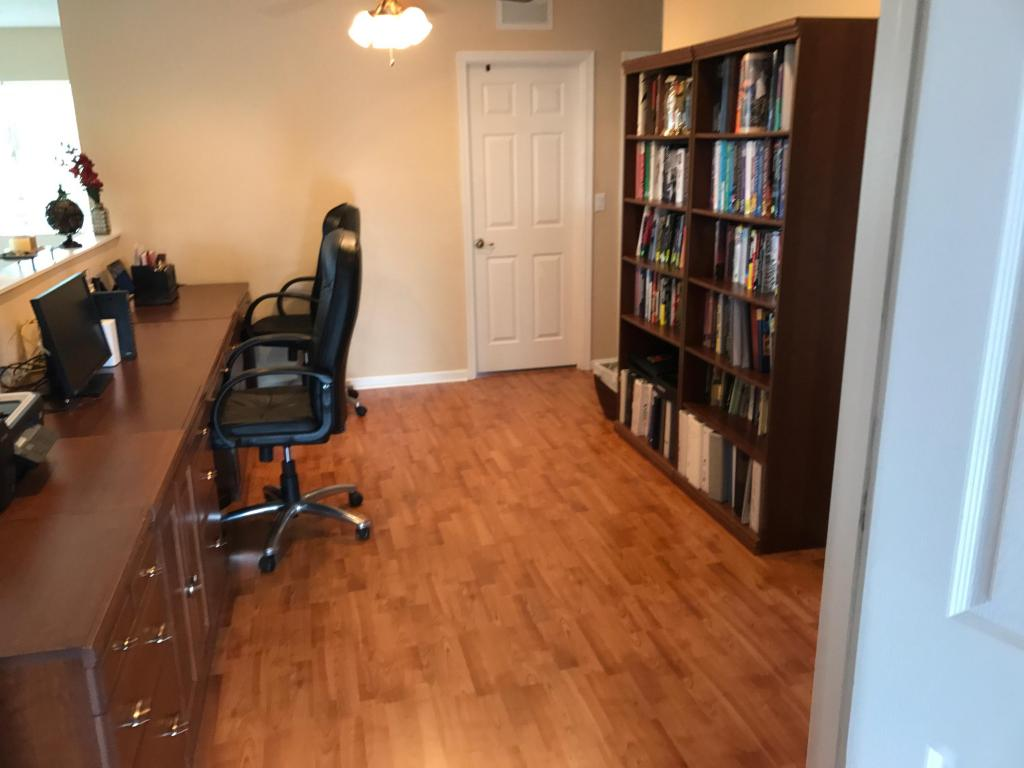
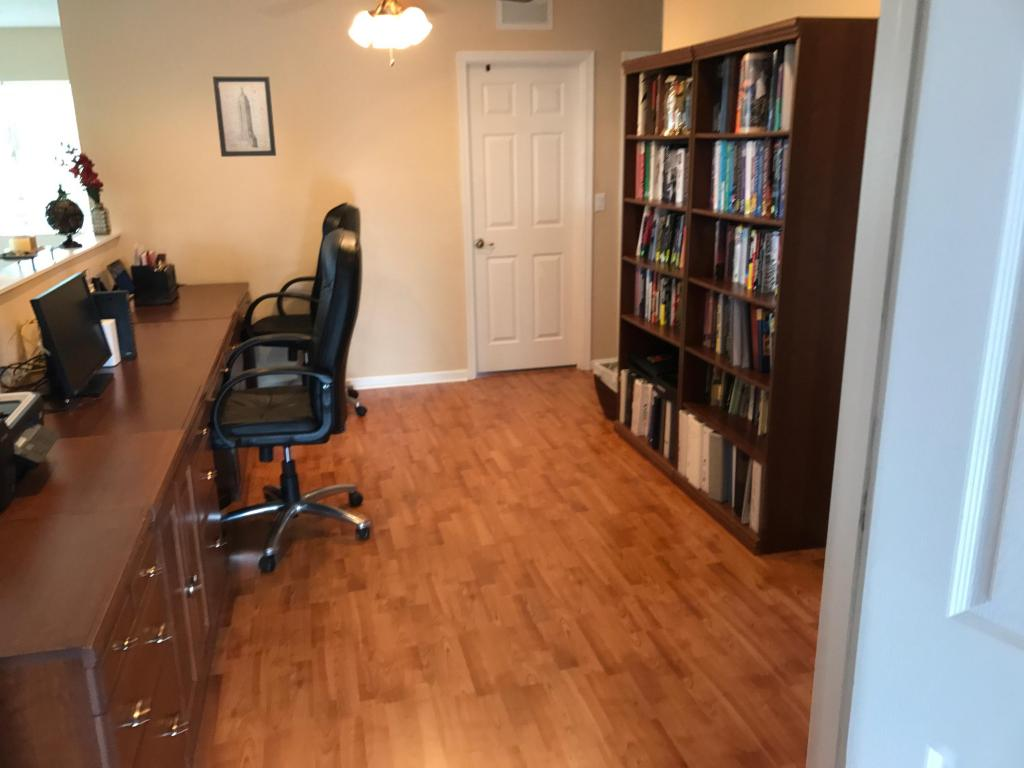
+ wall art (245, 116)
